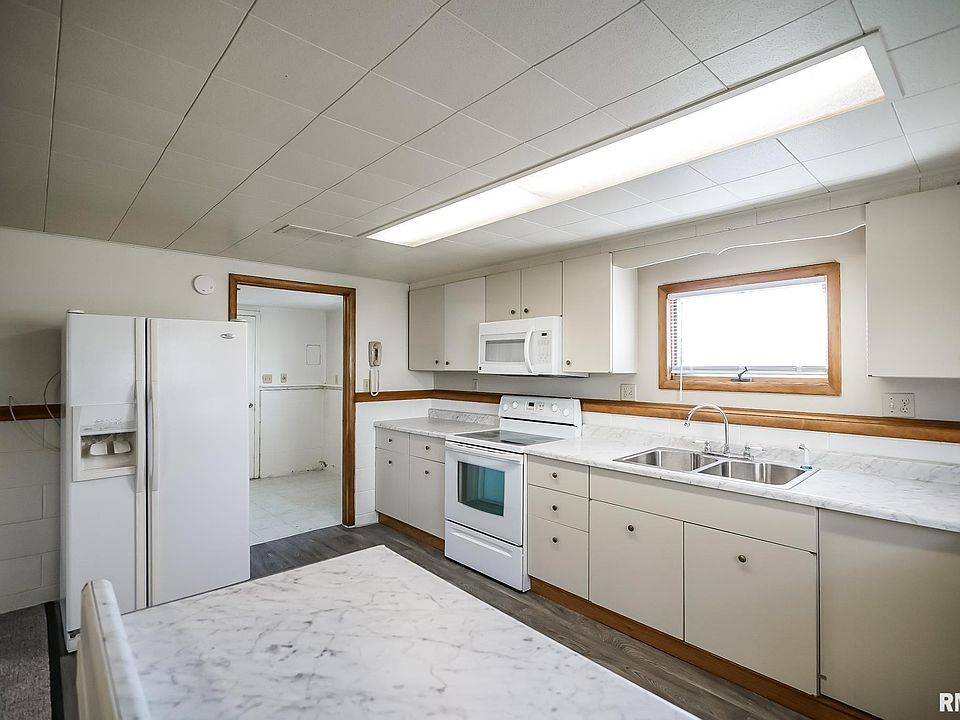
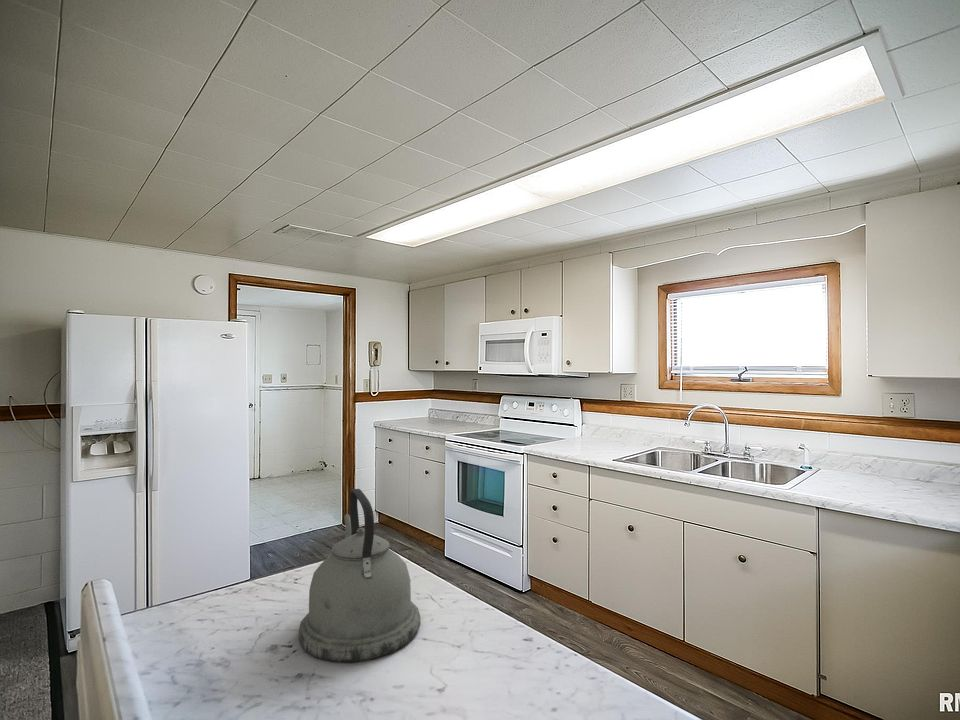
+ kettle (356, 559)
